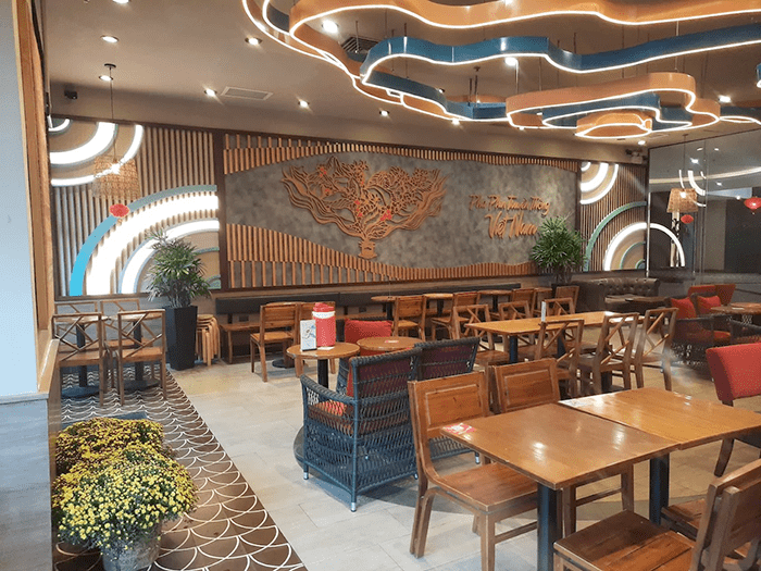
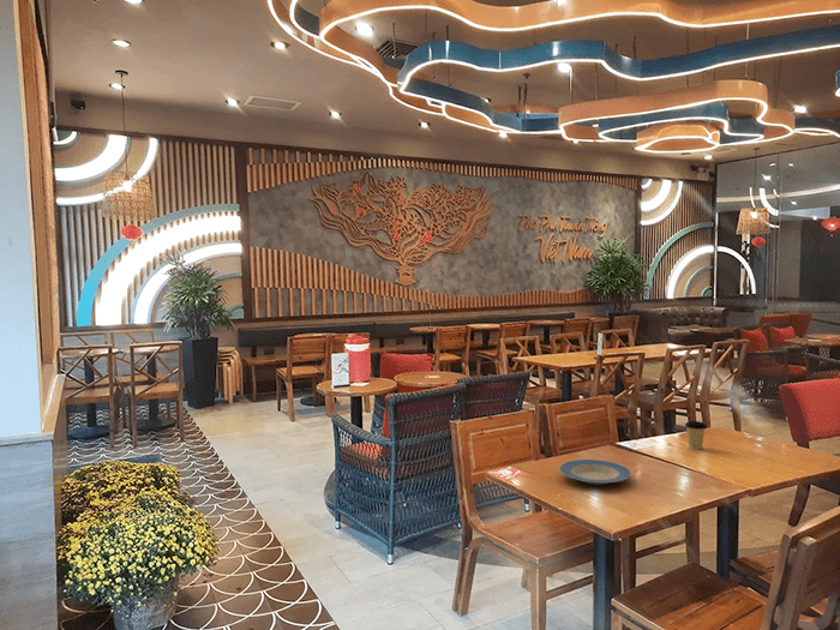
+ coffee cup (695, 434)
+ plate (594, 474)
